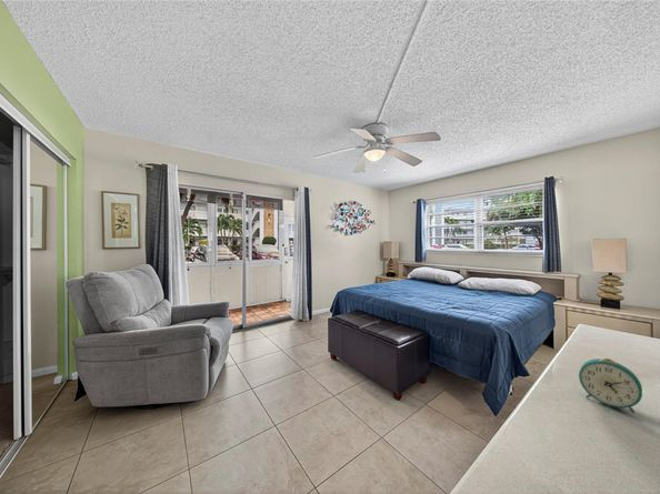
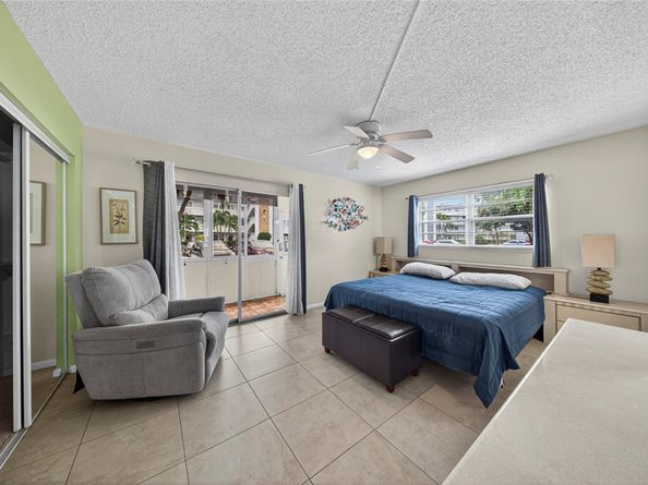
- alarm clock (609, 380)
